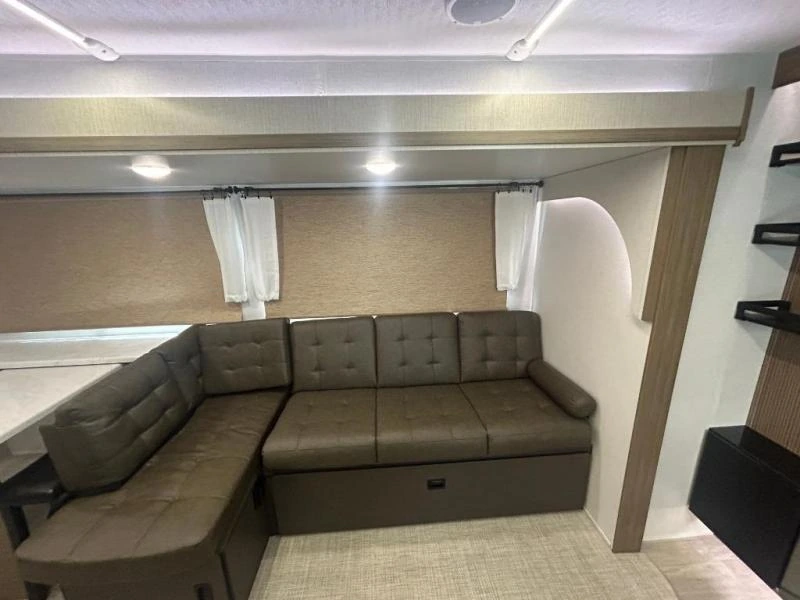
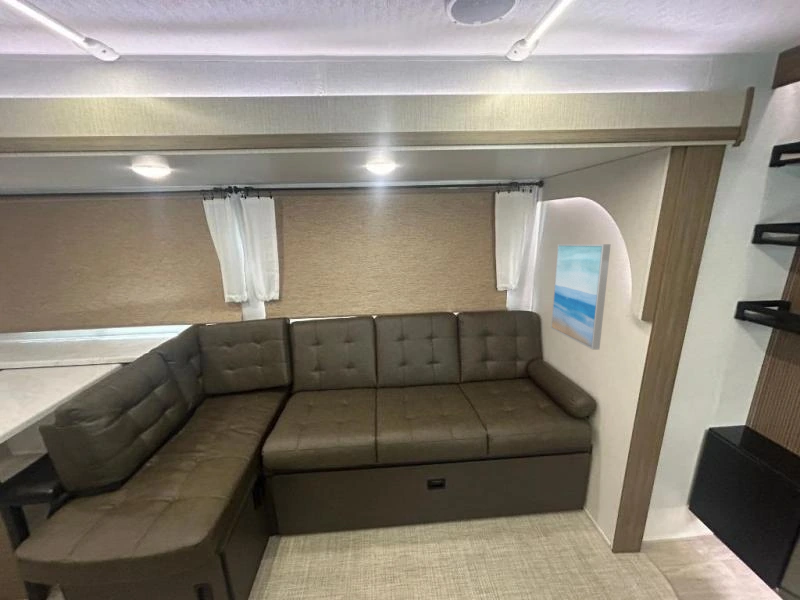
+ wall art (576, 292)
